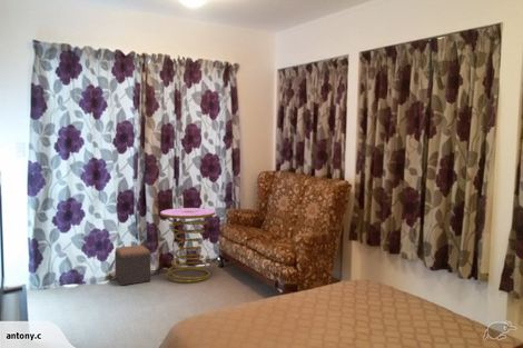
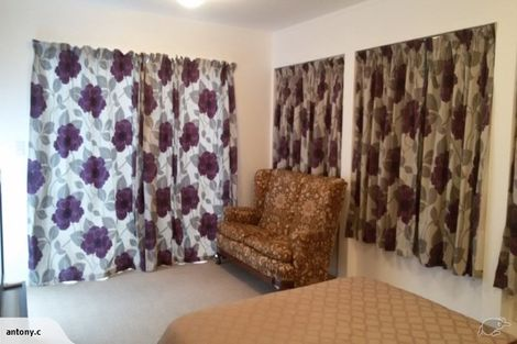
- side table (188, 240)
- footstool (132, 264)
